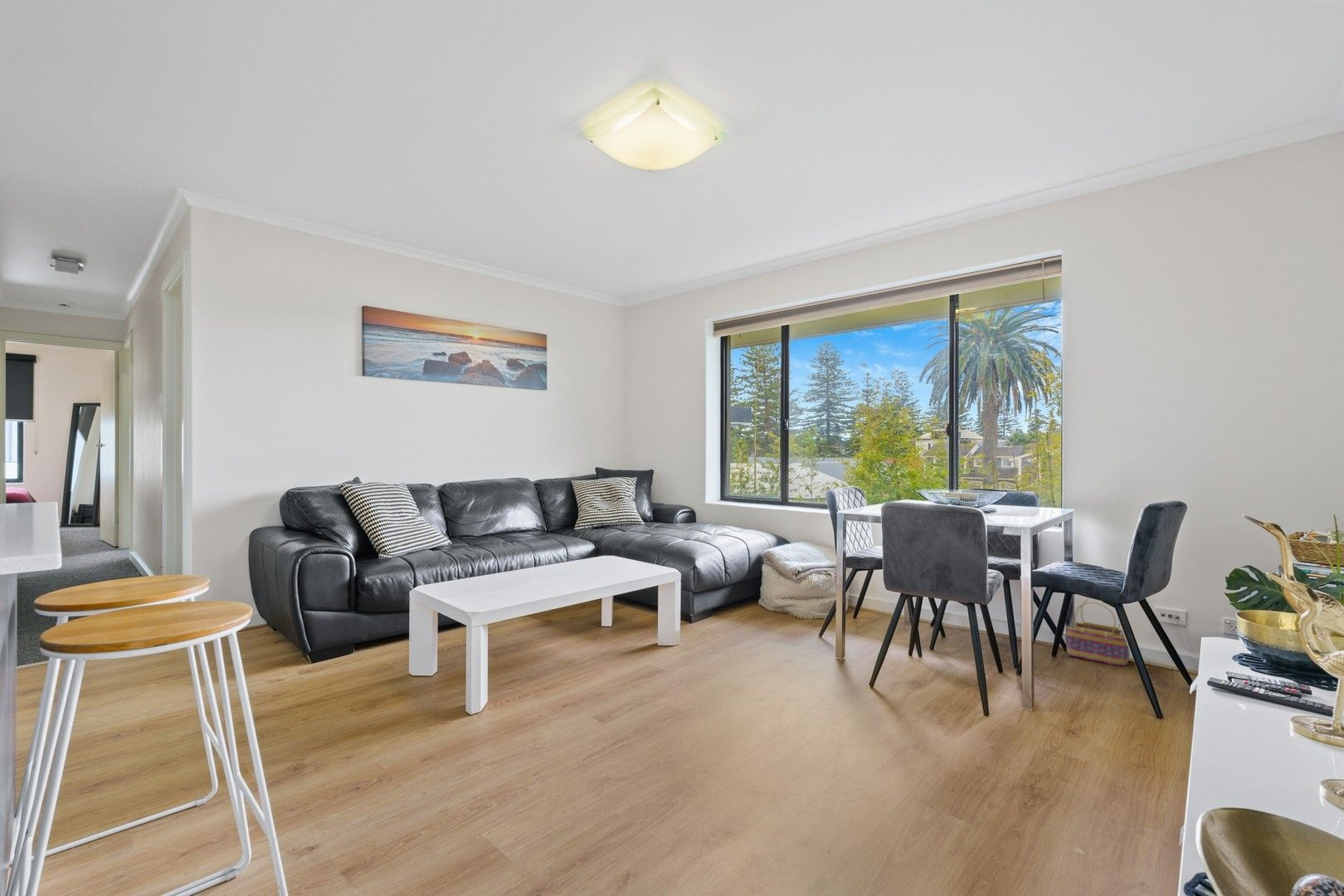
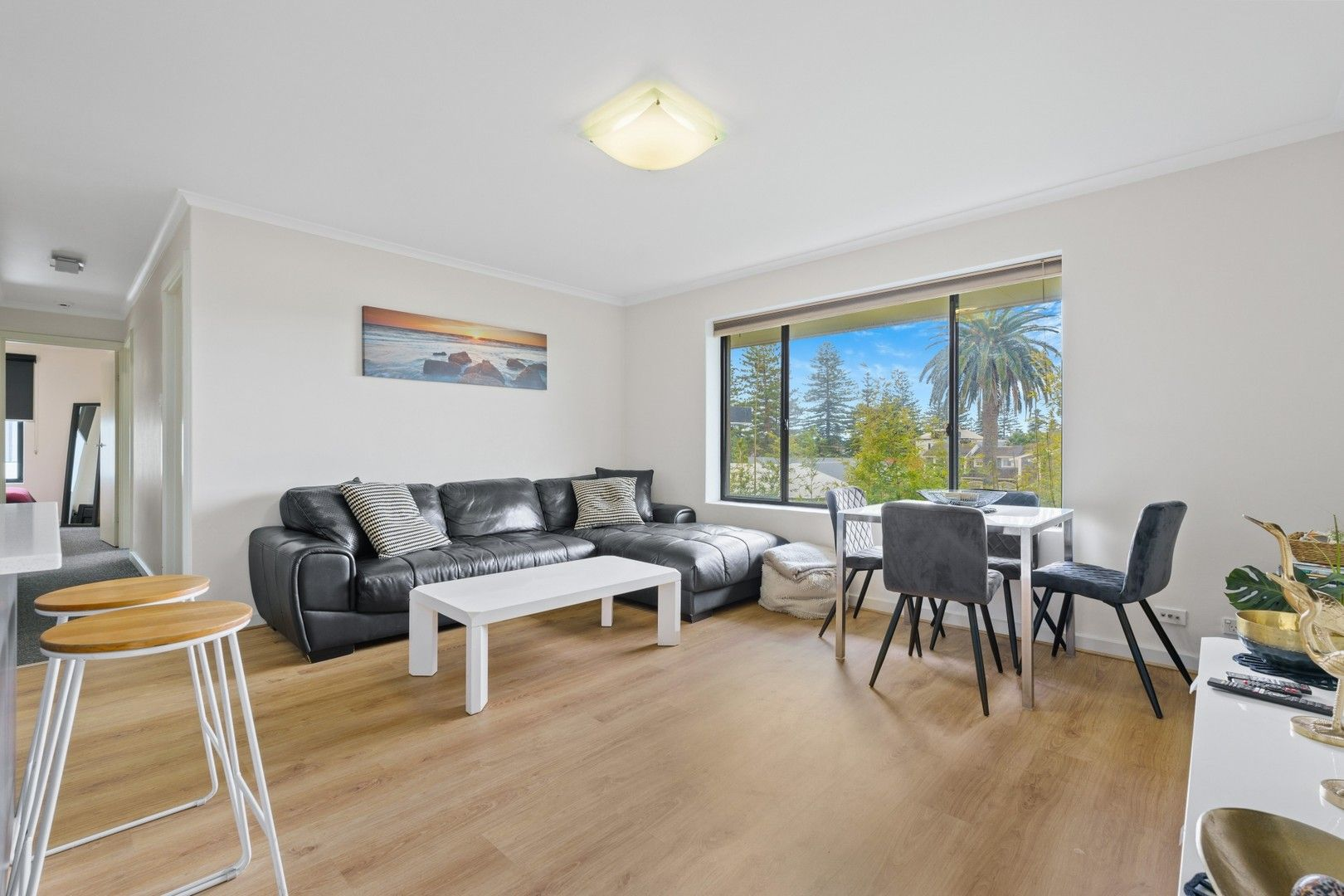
- basket (1098, 628)
